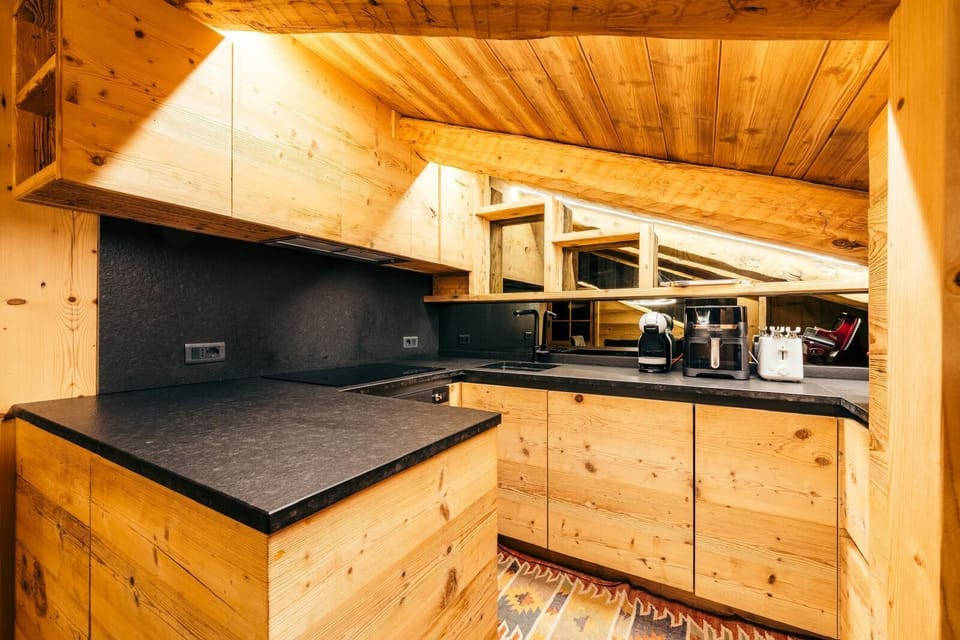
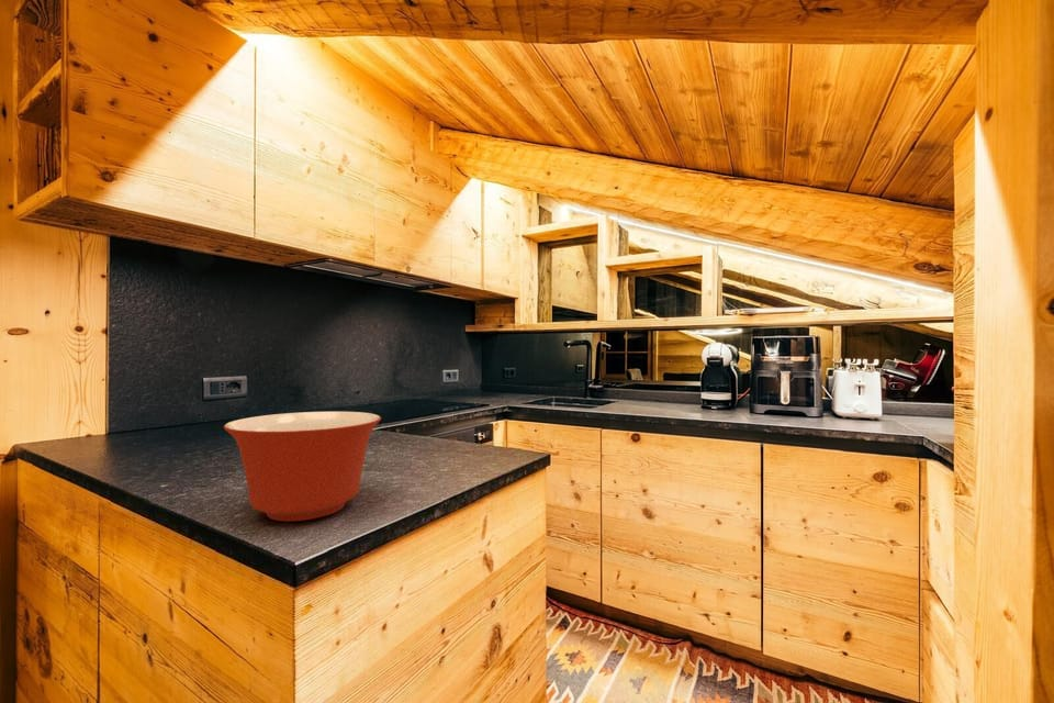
+ mixing bowl (307, 464)
